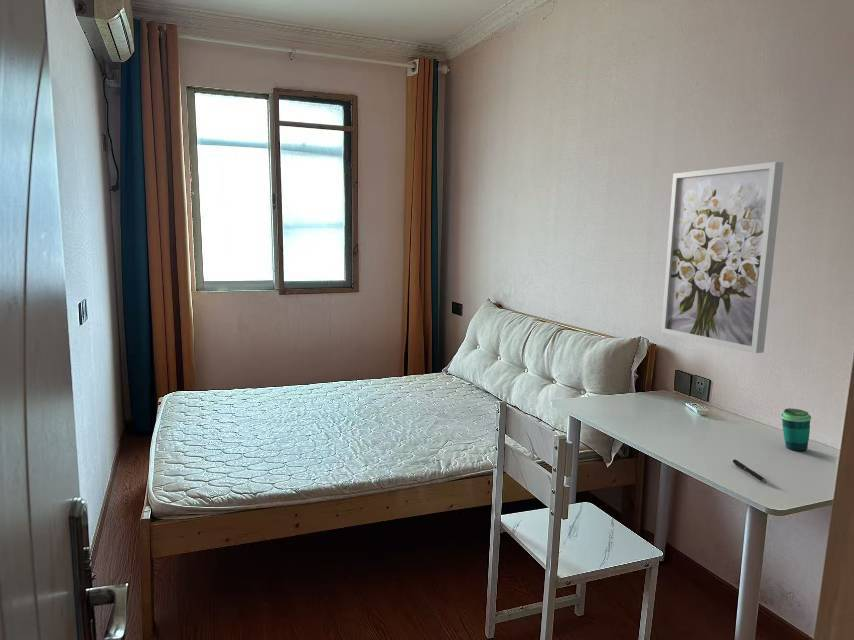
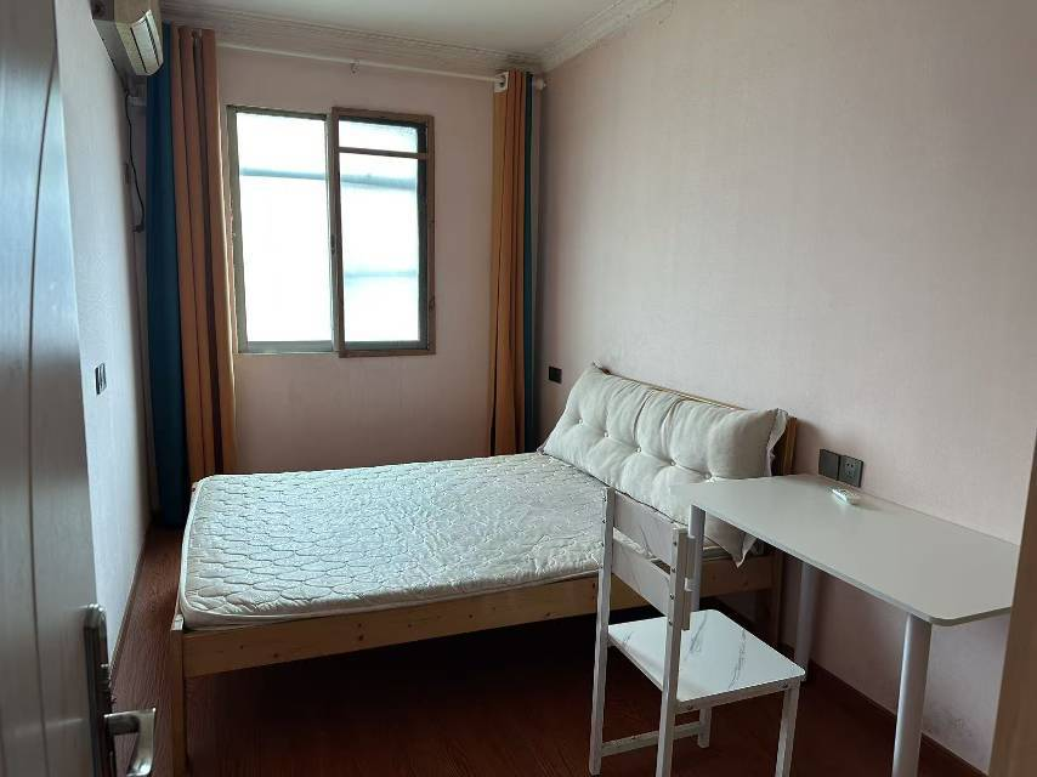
- pen (749, 471)
- cup (794, 429)
- wall art (715, 256)
